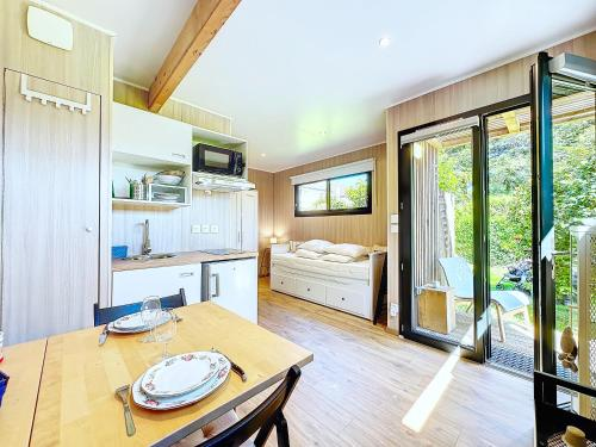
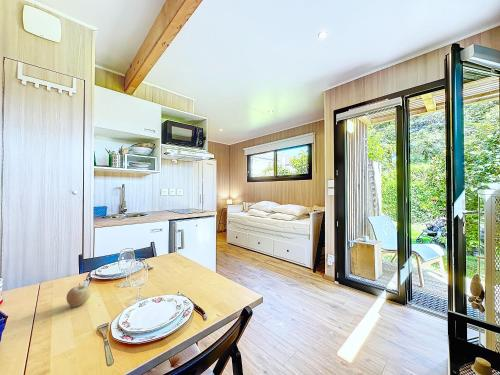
+ fruit (78, 294)
